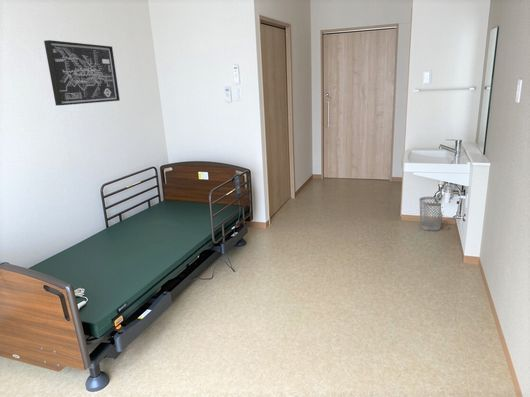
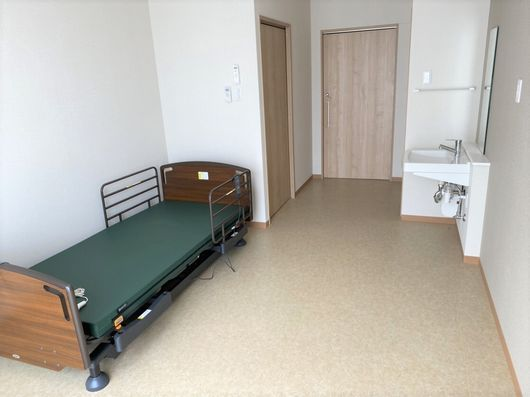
- wall art (86, 73)
- wastebasket (431, 213)
